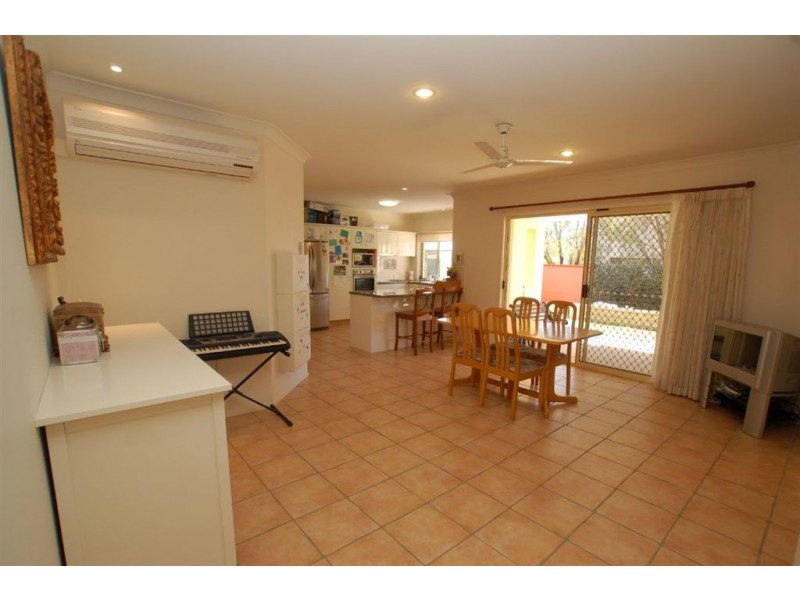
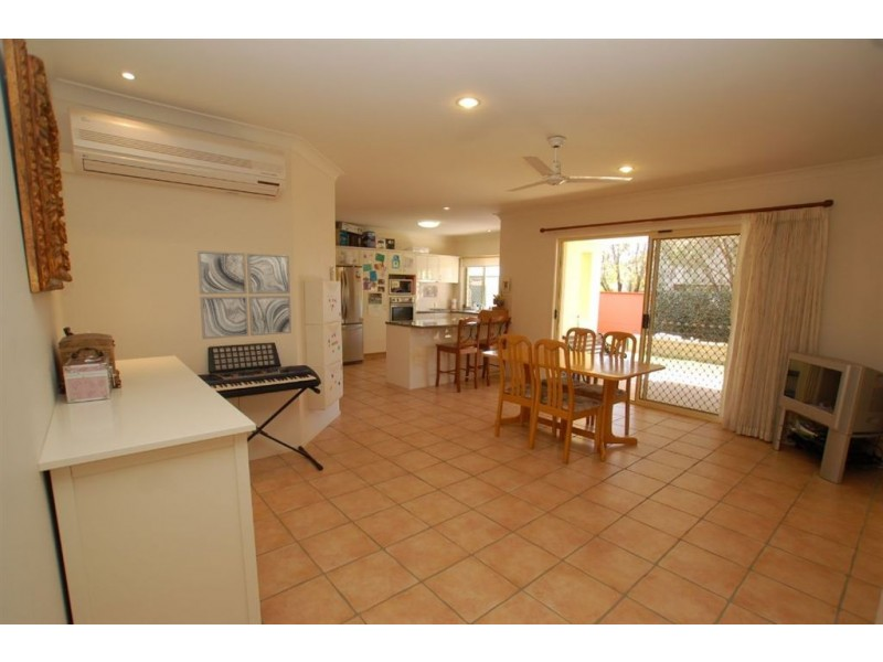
+ wall art (248, 296)
